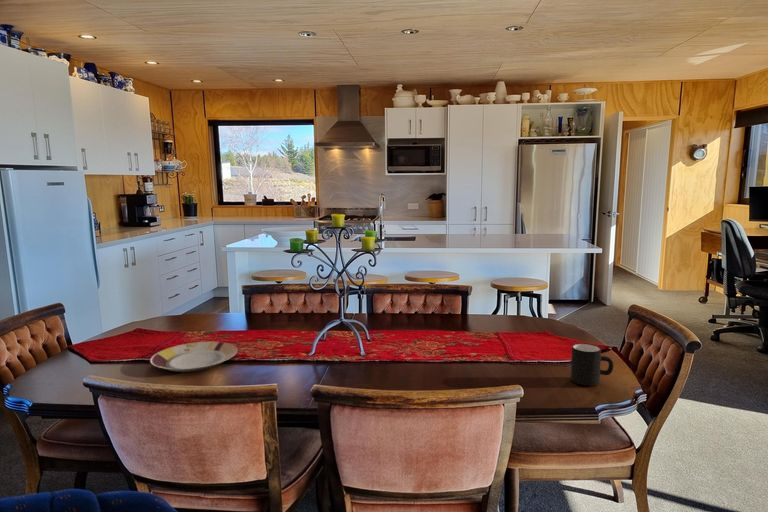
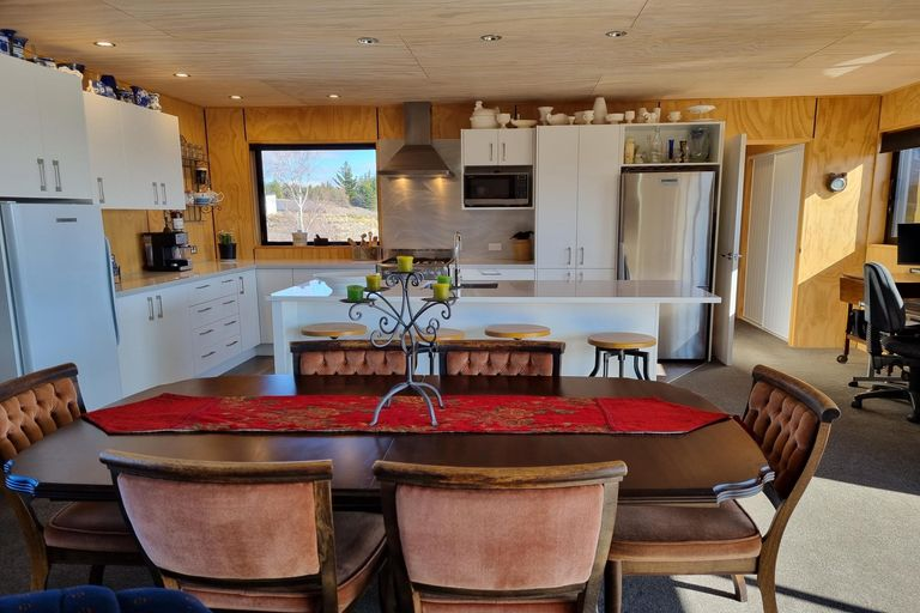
- plate (195, 357)
- mug (592, 364)
